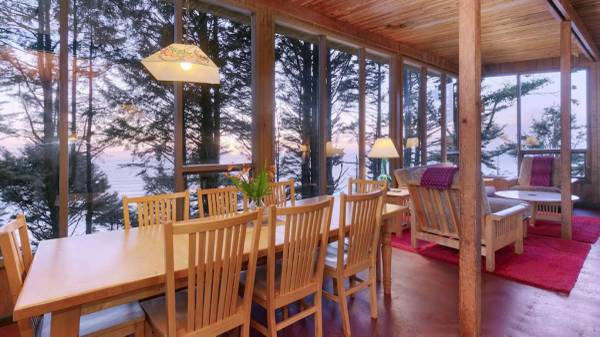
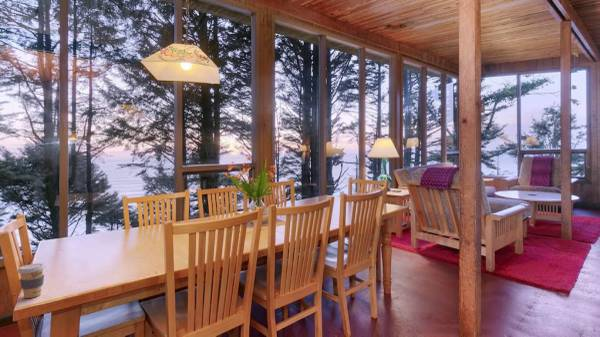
+ coffee cup (32, 280)
